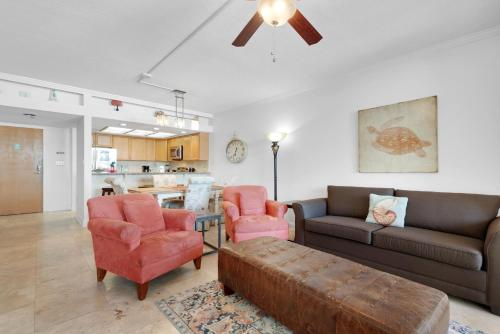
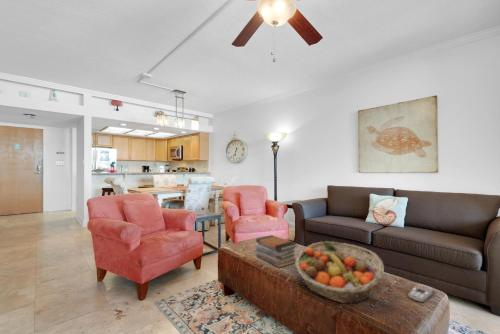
+ remote control (420, 292)
+ book stack (275, 250)
+ fruit basket (336, 269)
